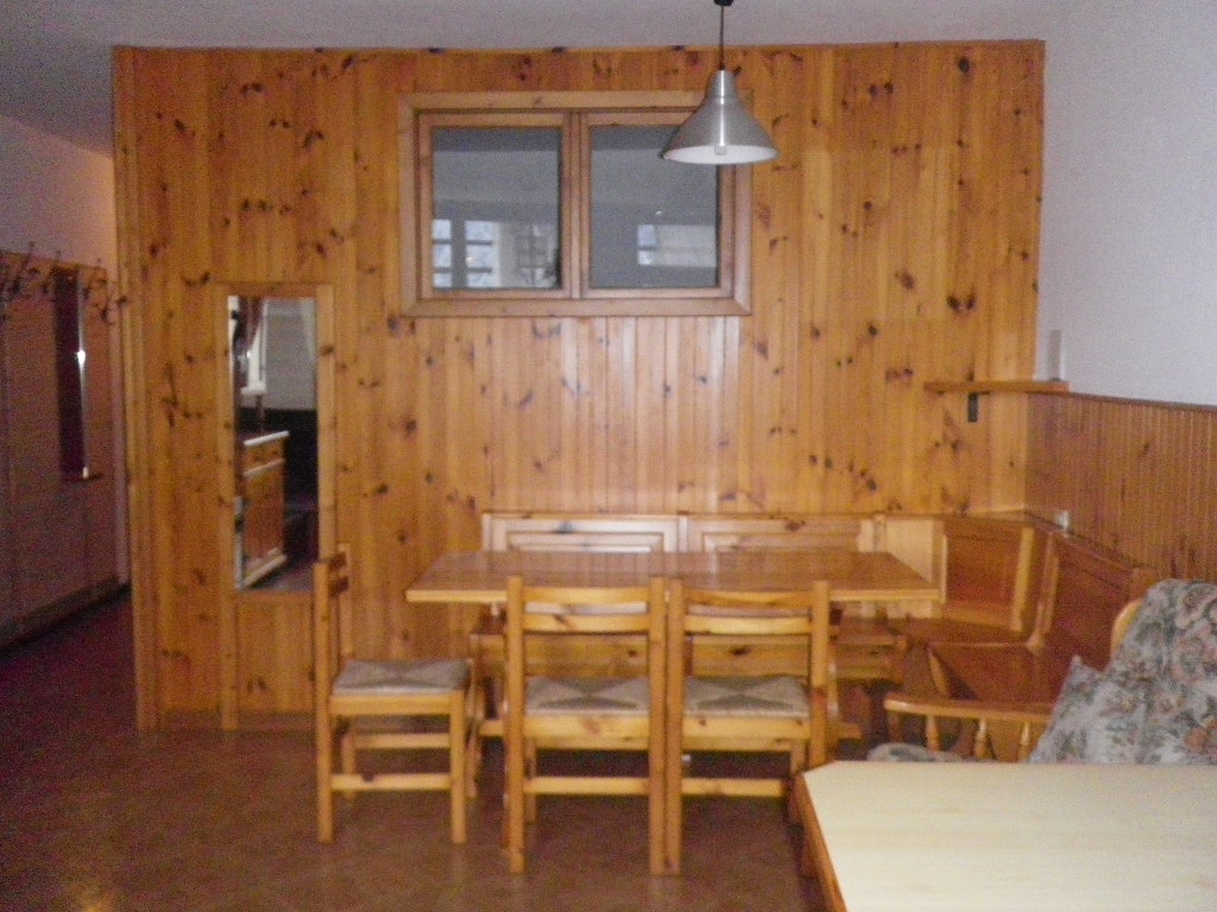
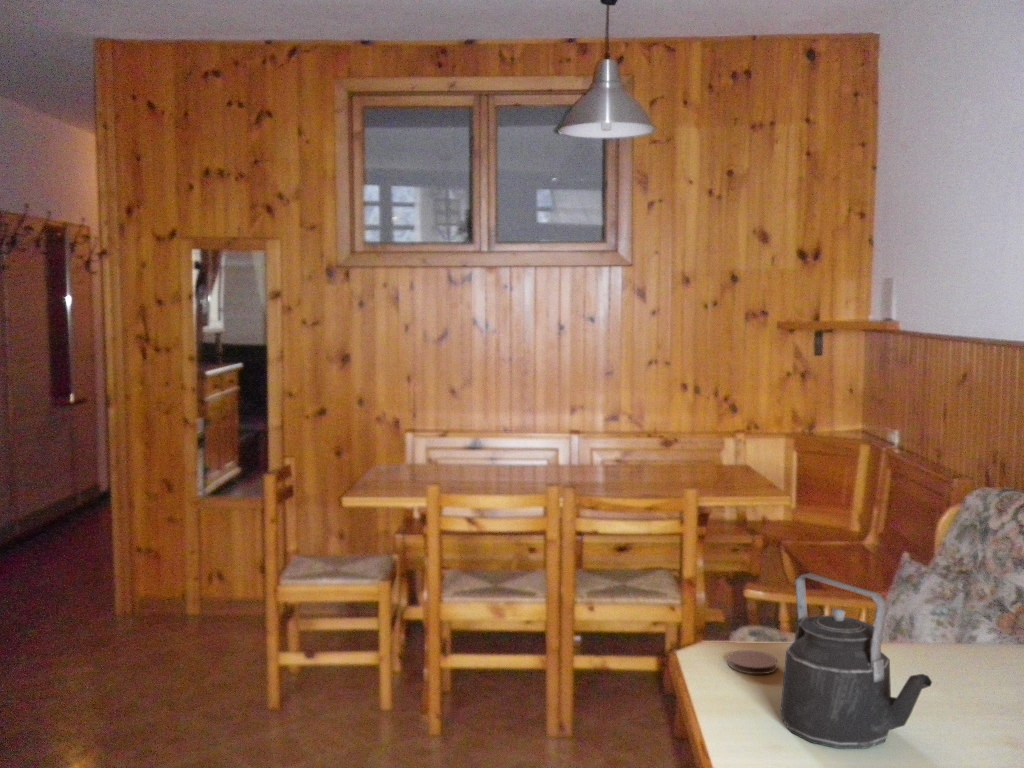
+ coaster (752, 661)
+ kettle (859, 664)
